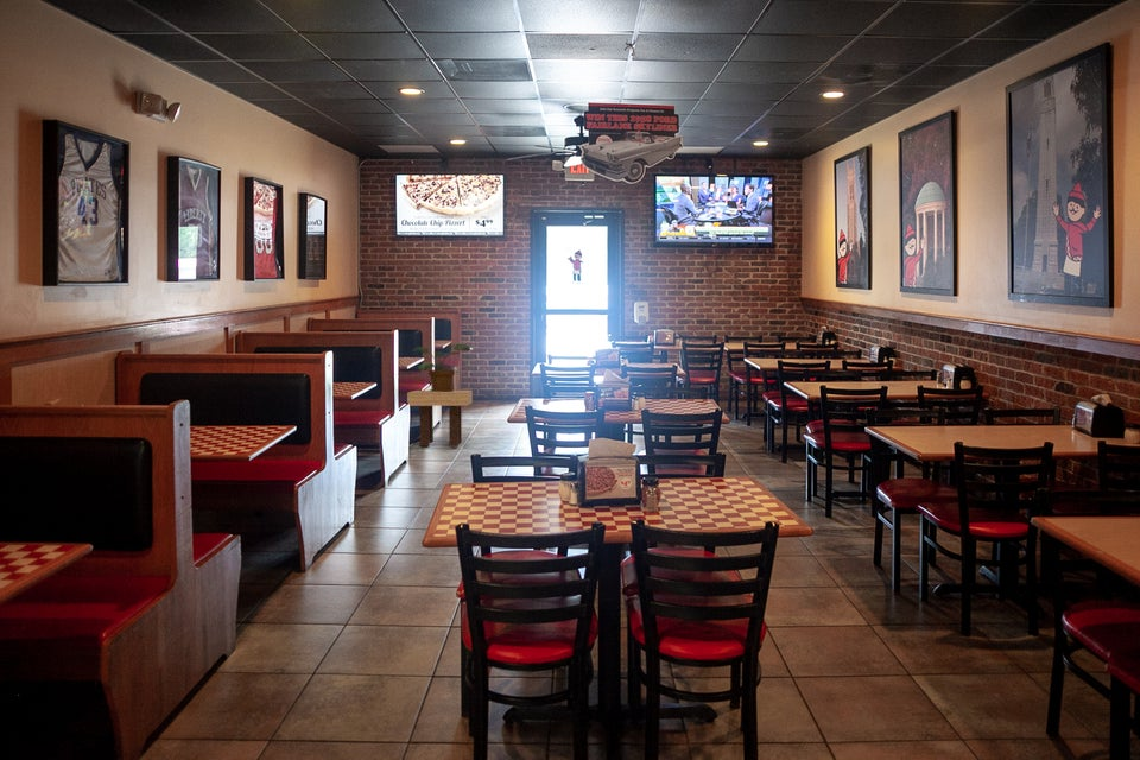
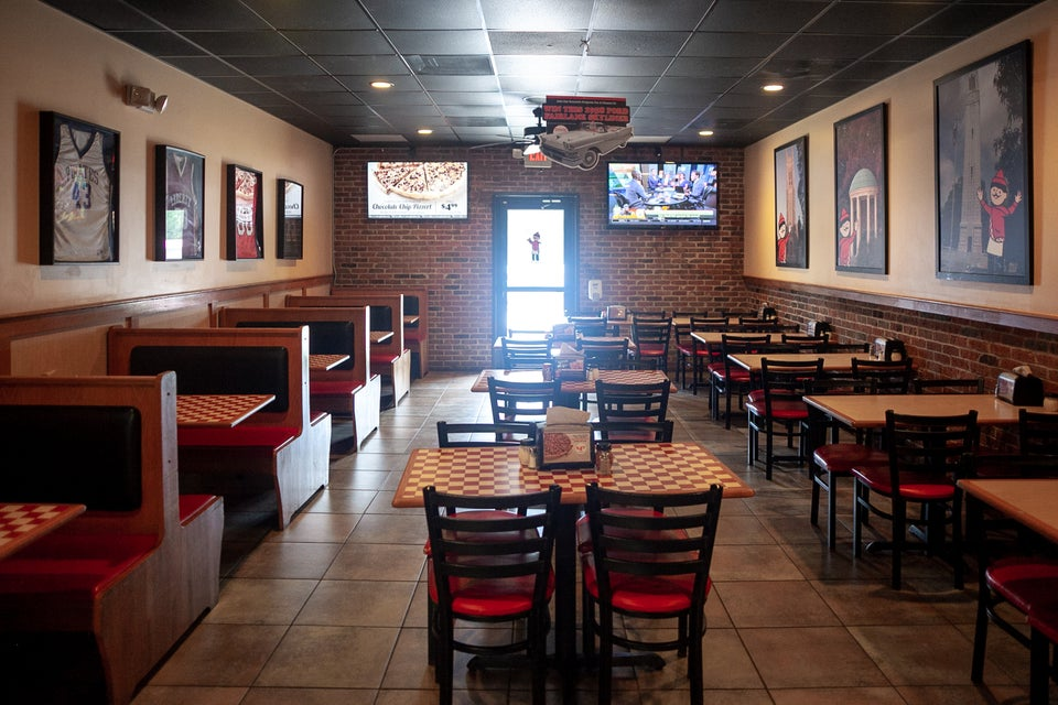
- side table (432, 417)
- potted plant (441, 367)
